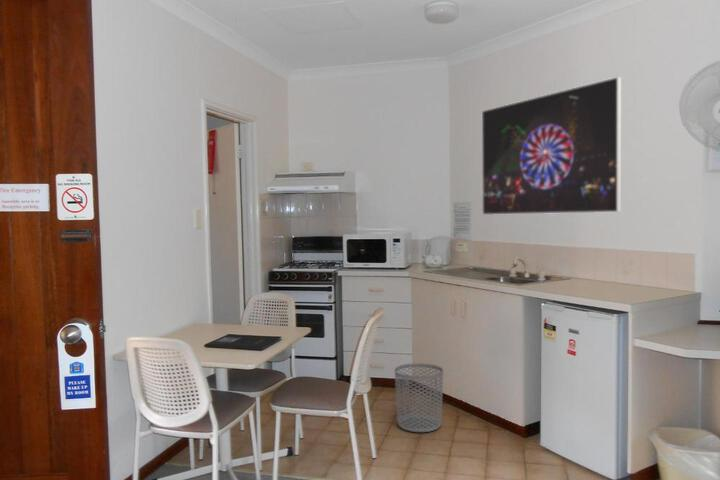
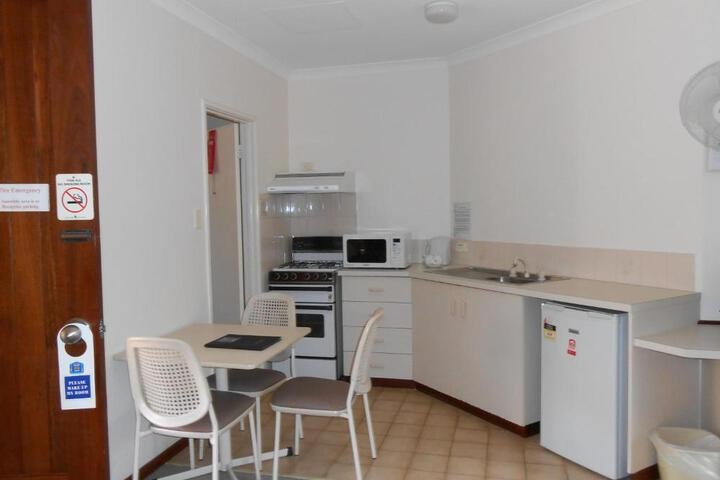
- waste bin (419, 397)
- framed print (542, 155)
